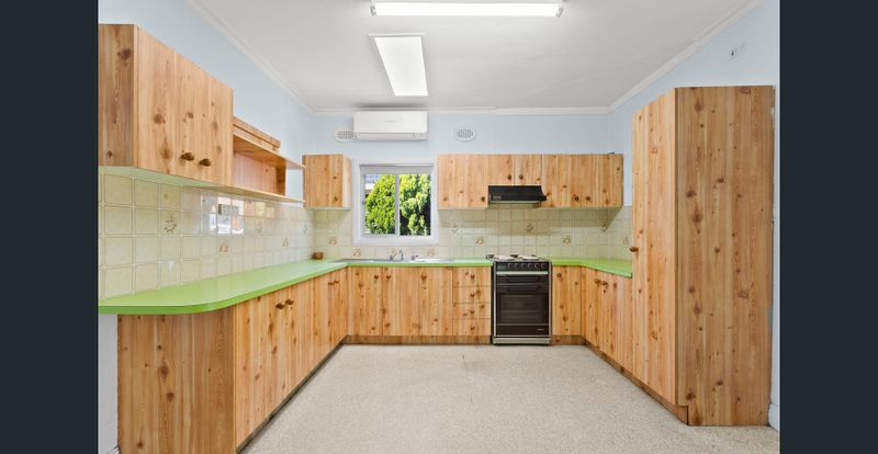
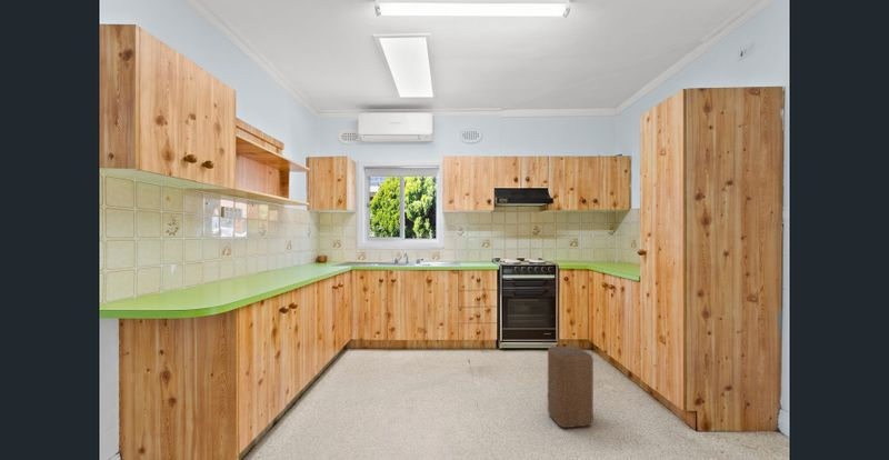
+ stool (569, 384)
